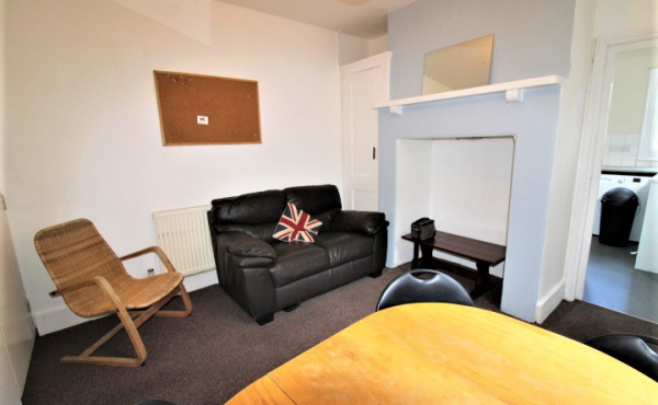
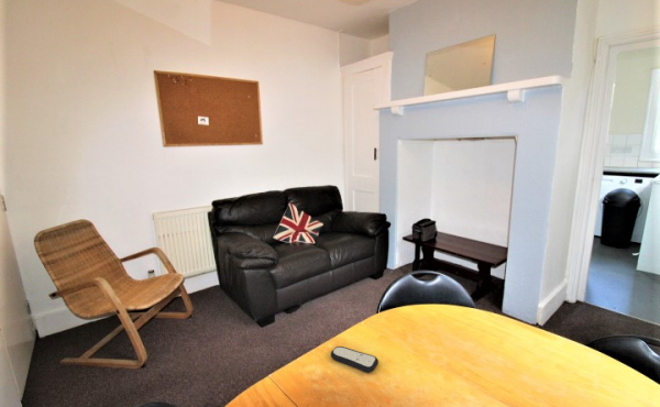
+ remote control (353, 358)
